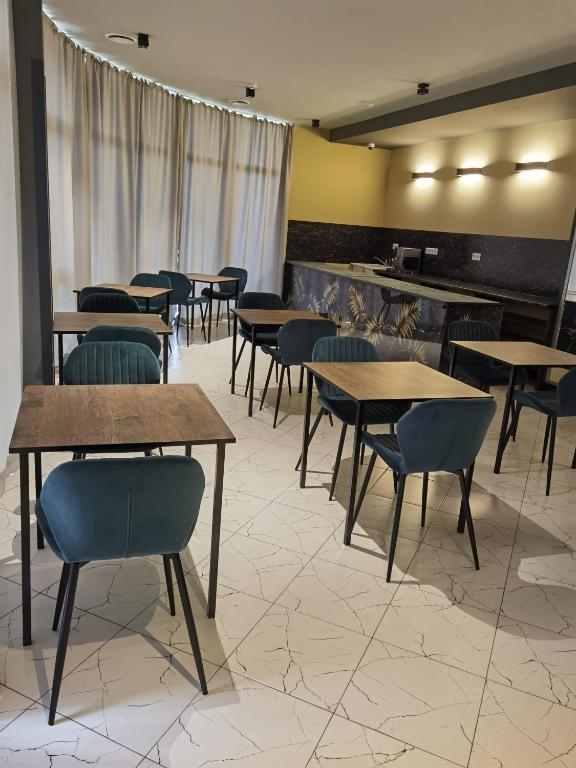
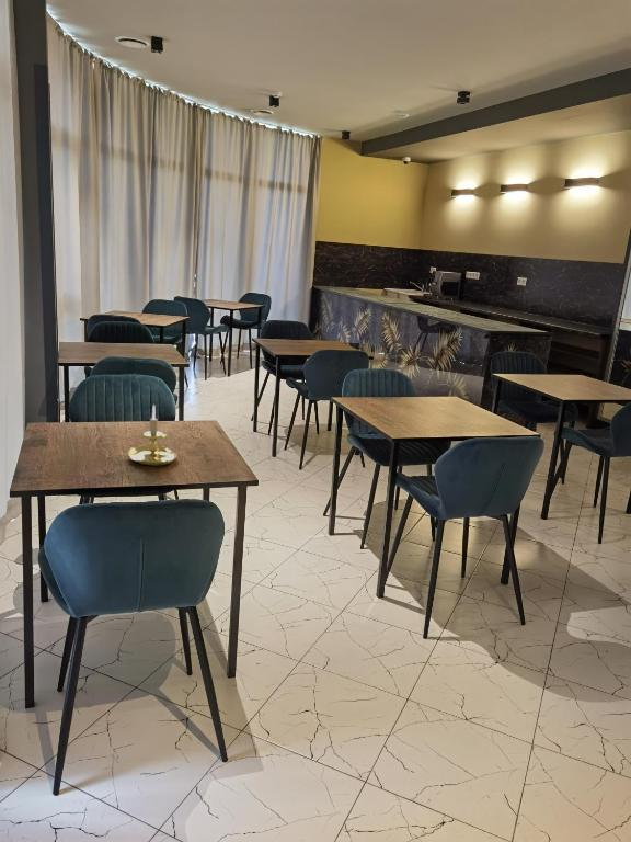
+ candle holder (154, 432)
